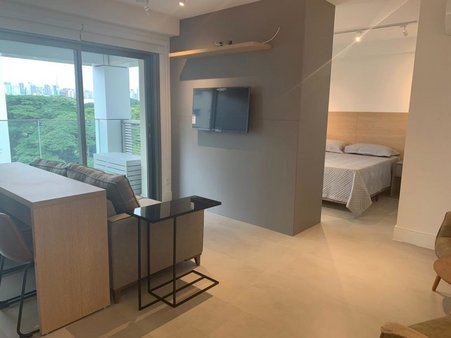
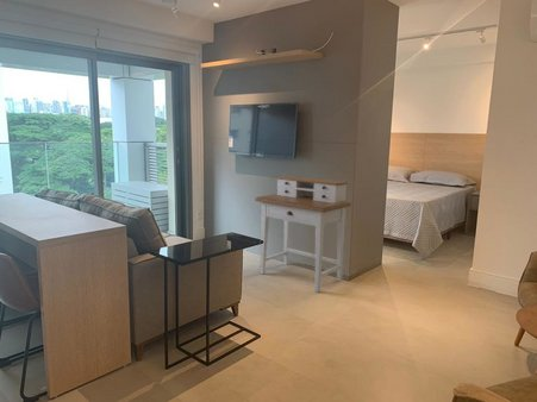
+ desk (300, 222)
